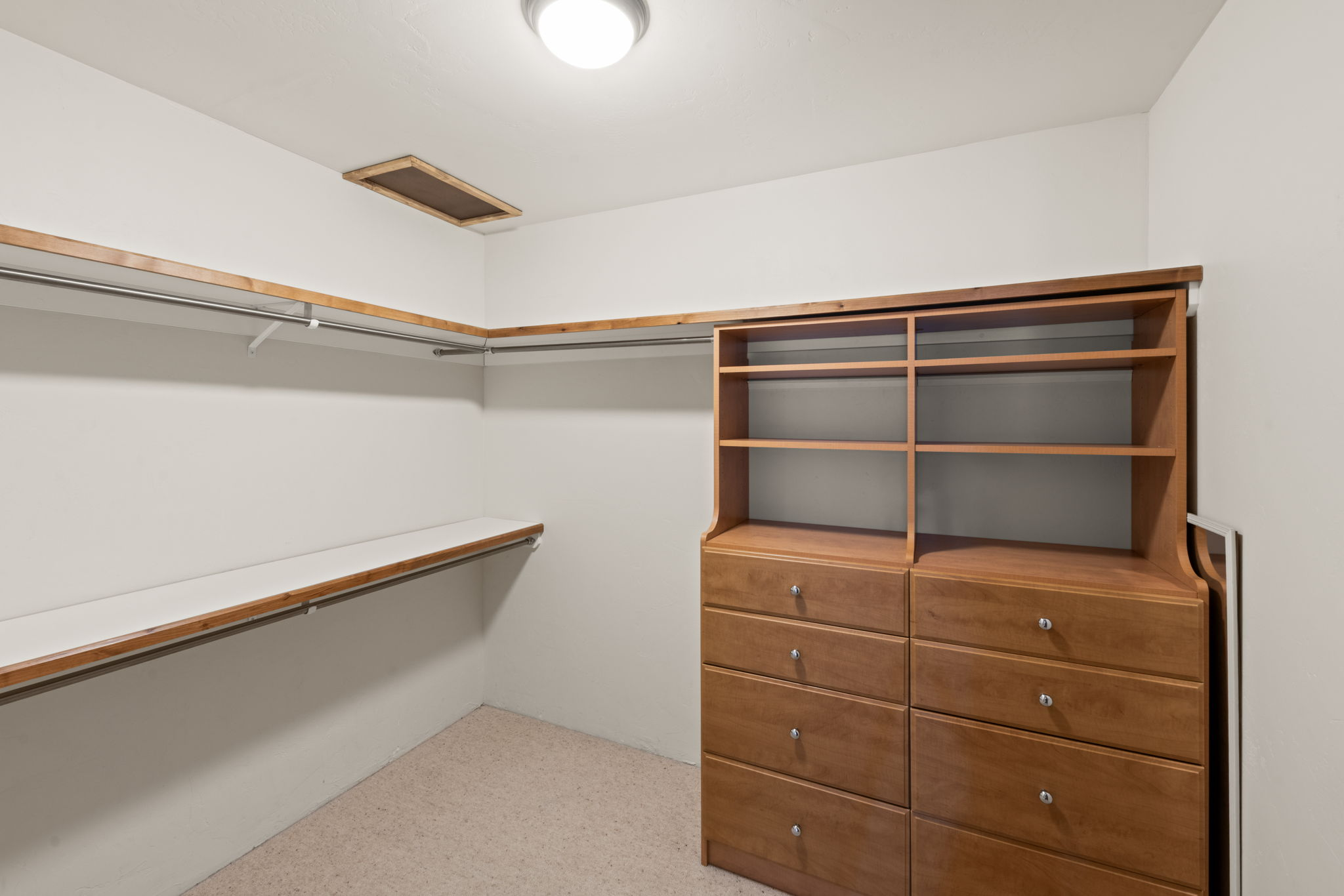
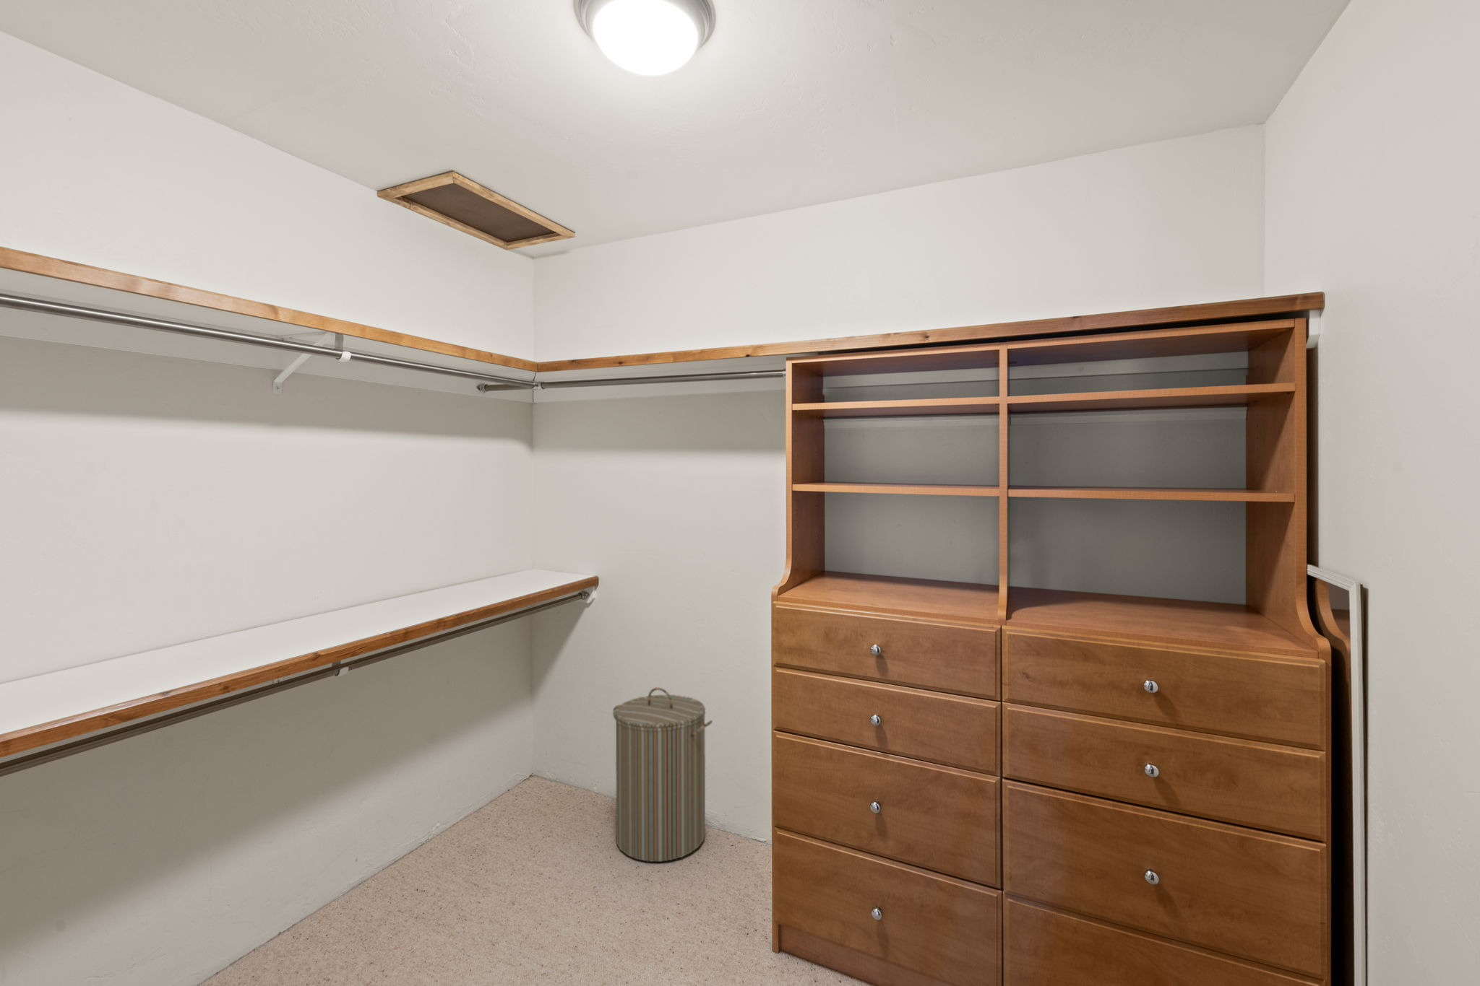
+ laundry hamper (661, 763)
